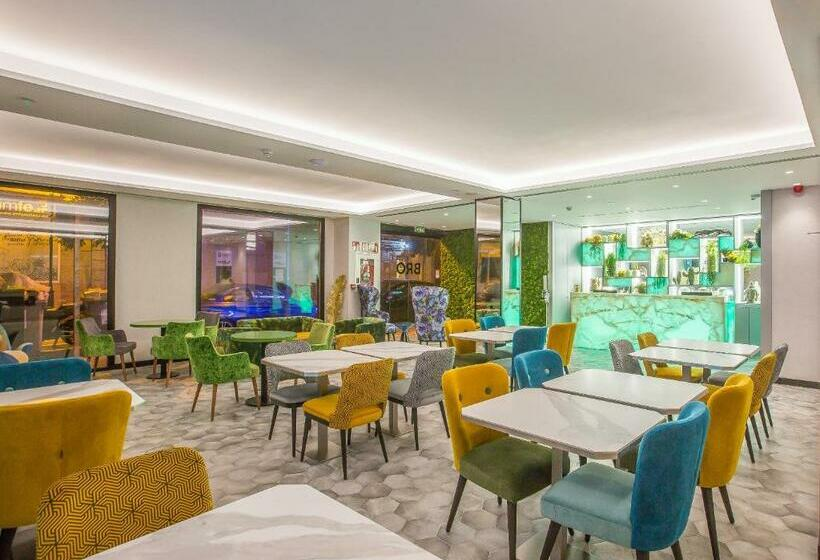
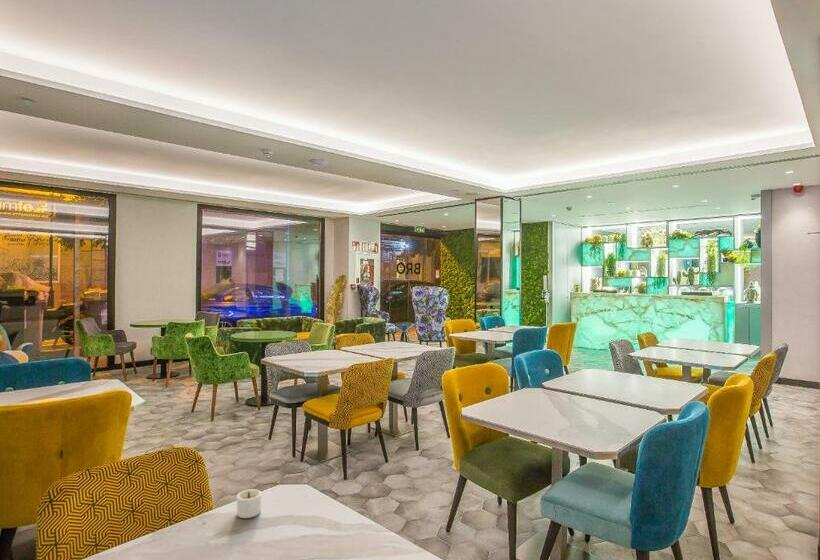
+ candle (254, 502)
